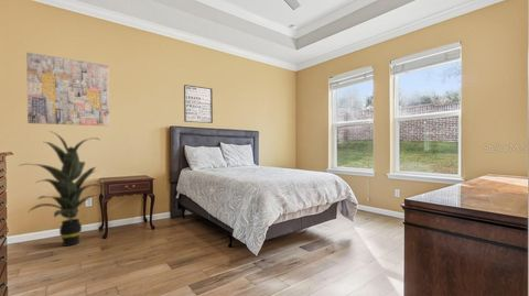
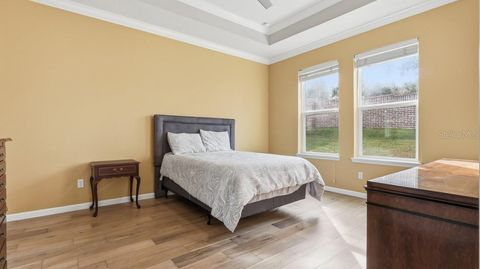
- wall art (198, 105)
- indoor plant (65, 187)
- wall art (71, 91)
